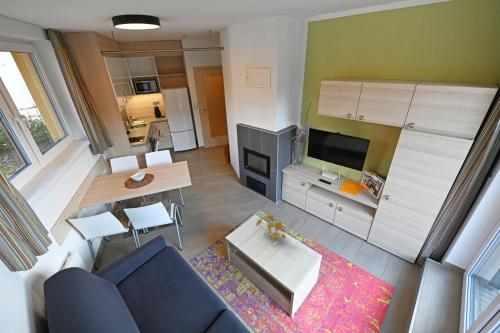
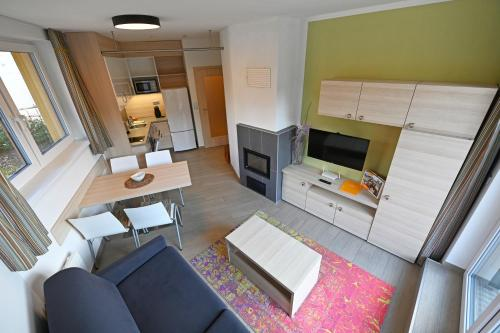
- flower arrangement (271, 227)
